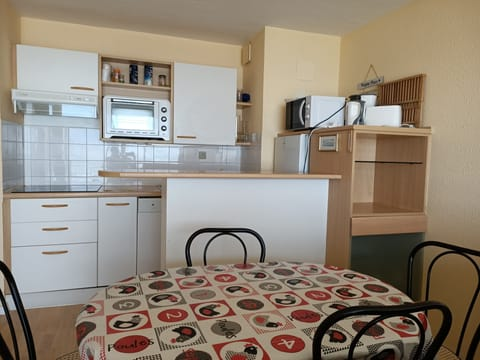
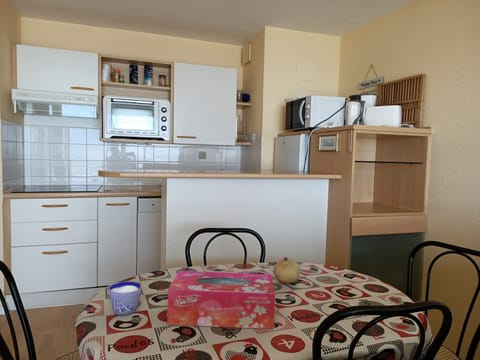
+ cup (127, 297)
+ tissue box (222, 297)
+ fruit (287, 269)
